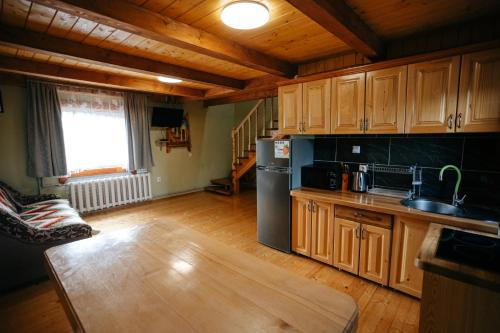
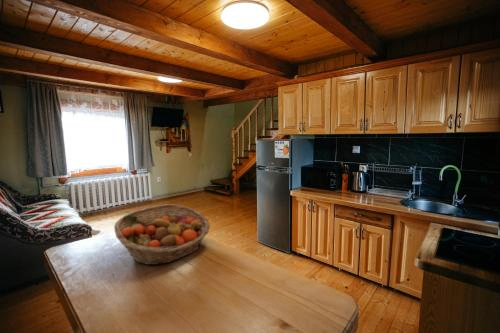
+ fruit basket (165, 231)
